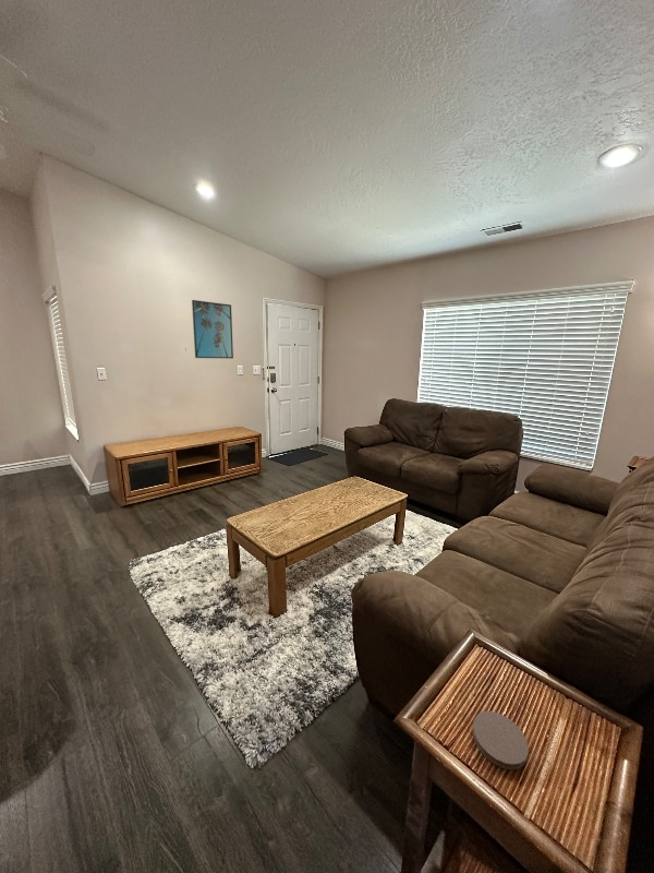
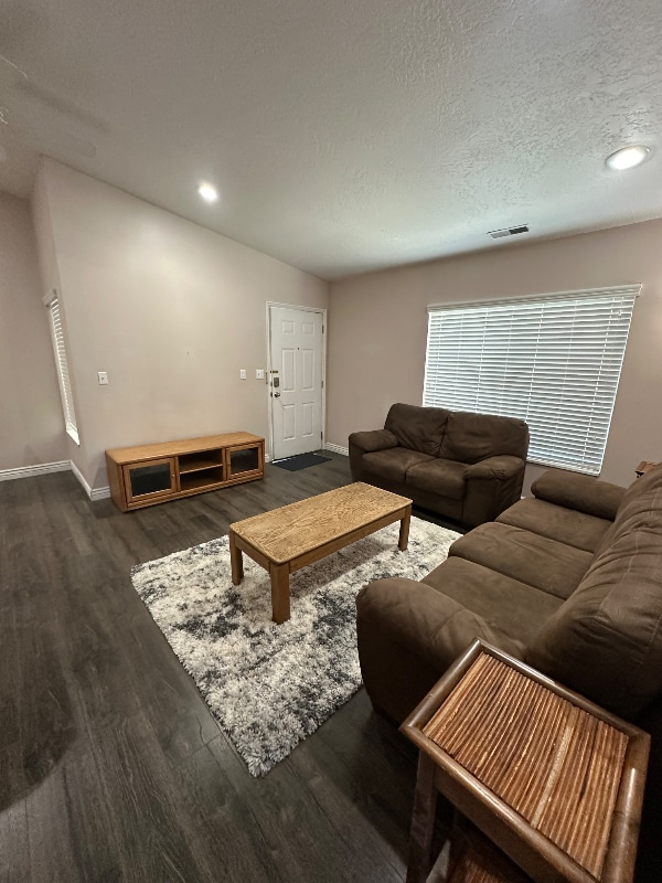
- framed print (214, 331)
- coaster (499, 738)
